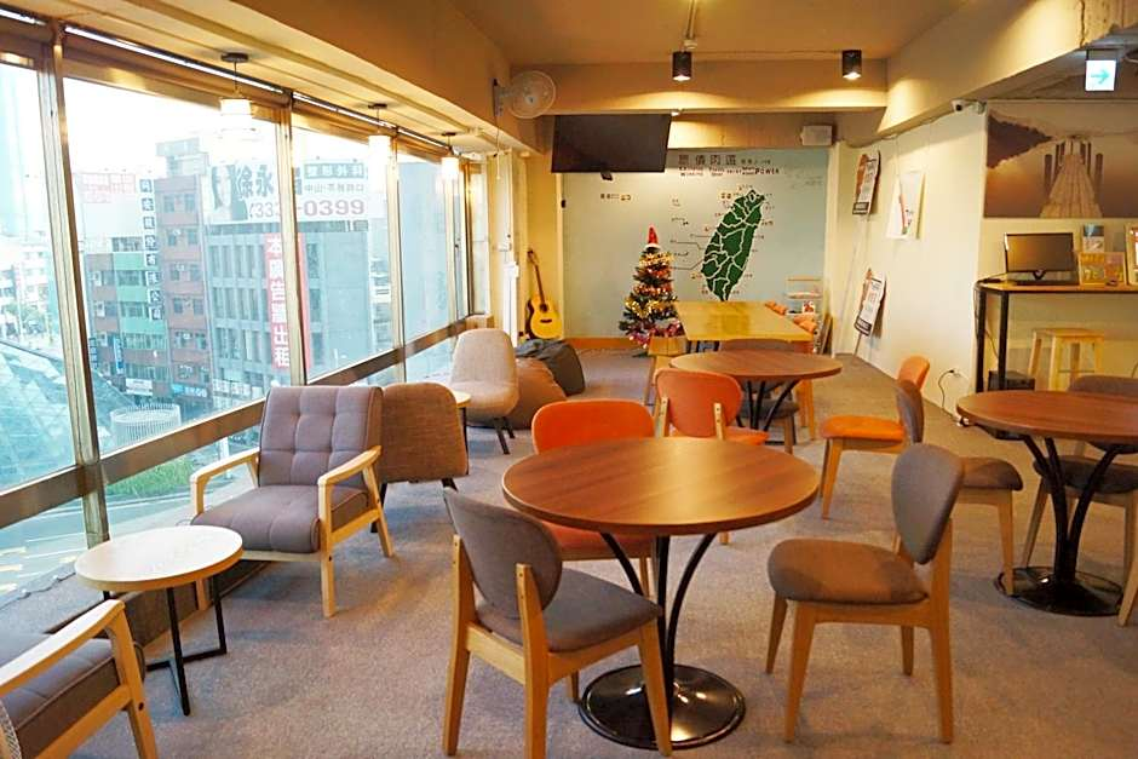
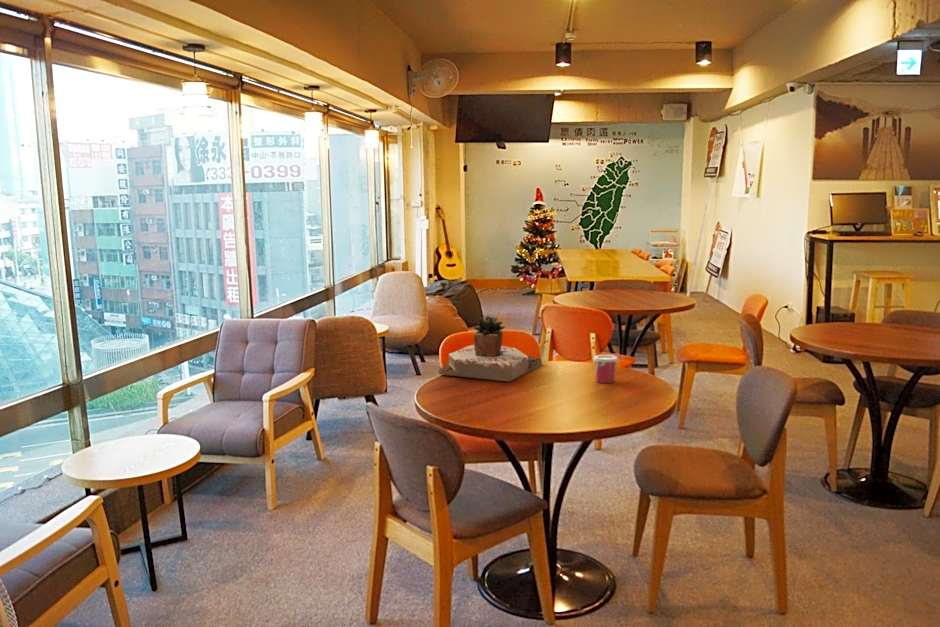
+ cup (605, 369)
+ succulent plant (491, 343)
